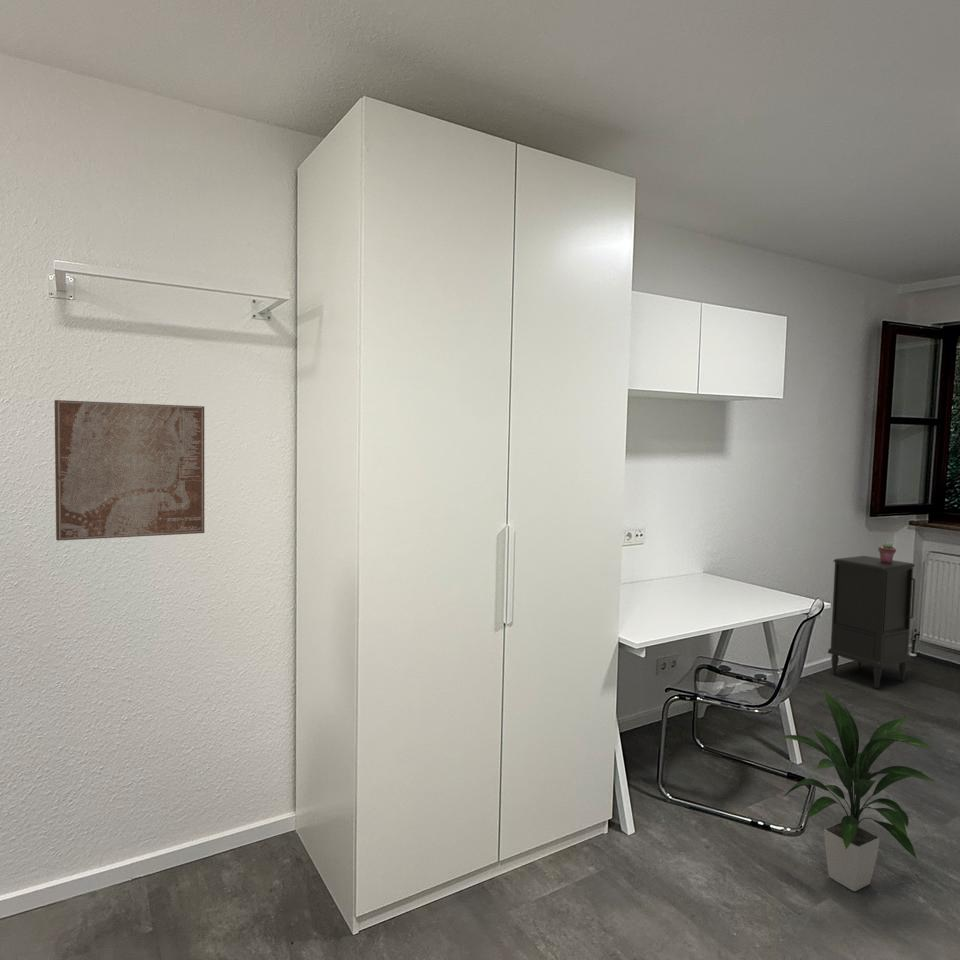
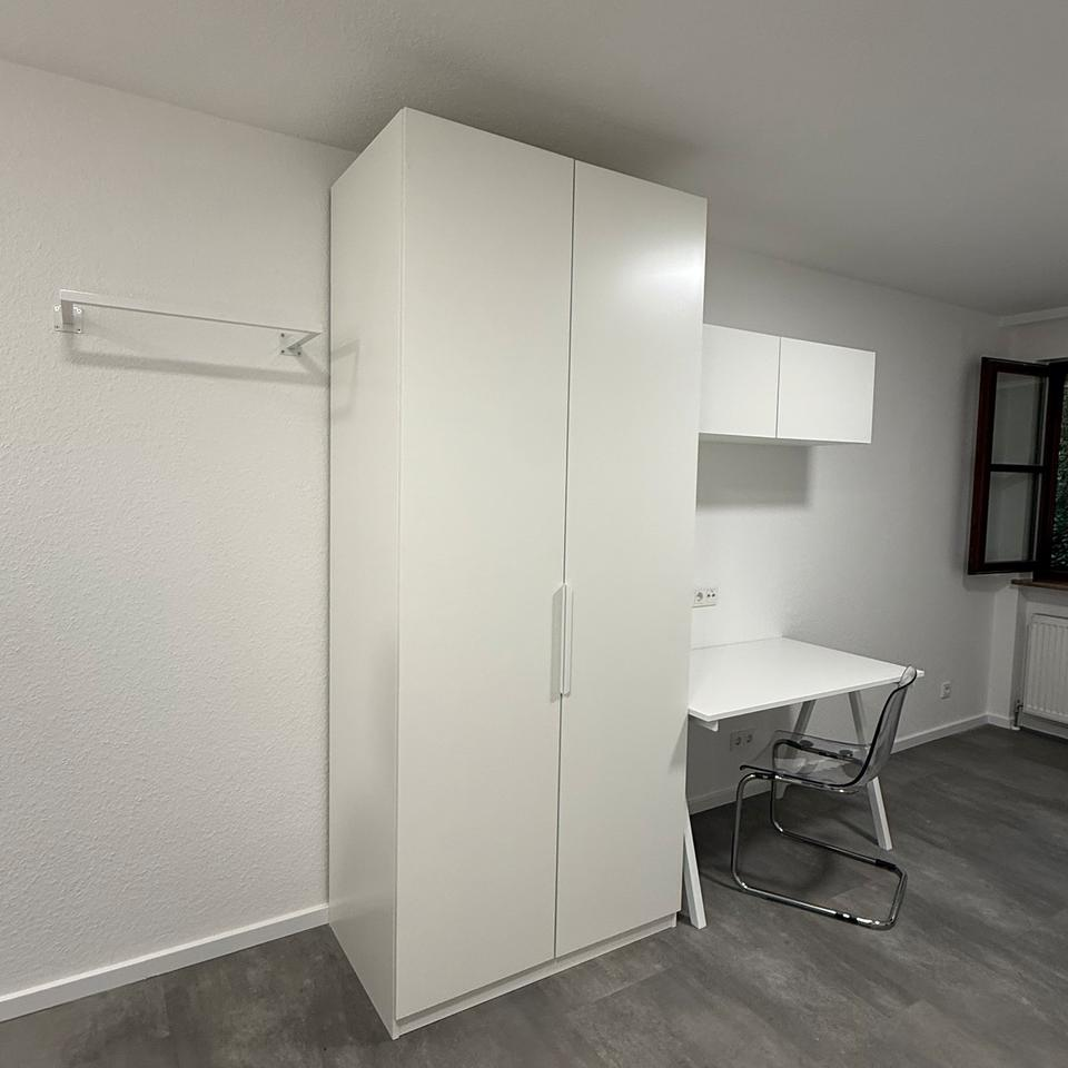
- wall art (133, 470)
- indoor plant (861, 792)
- potted succulent (887, 551)
- nightstand (871, 619)
